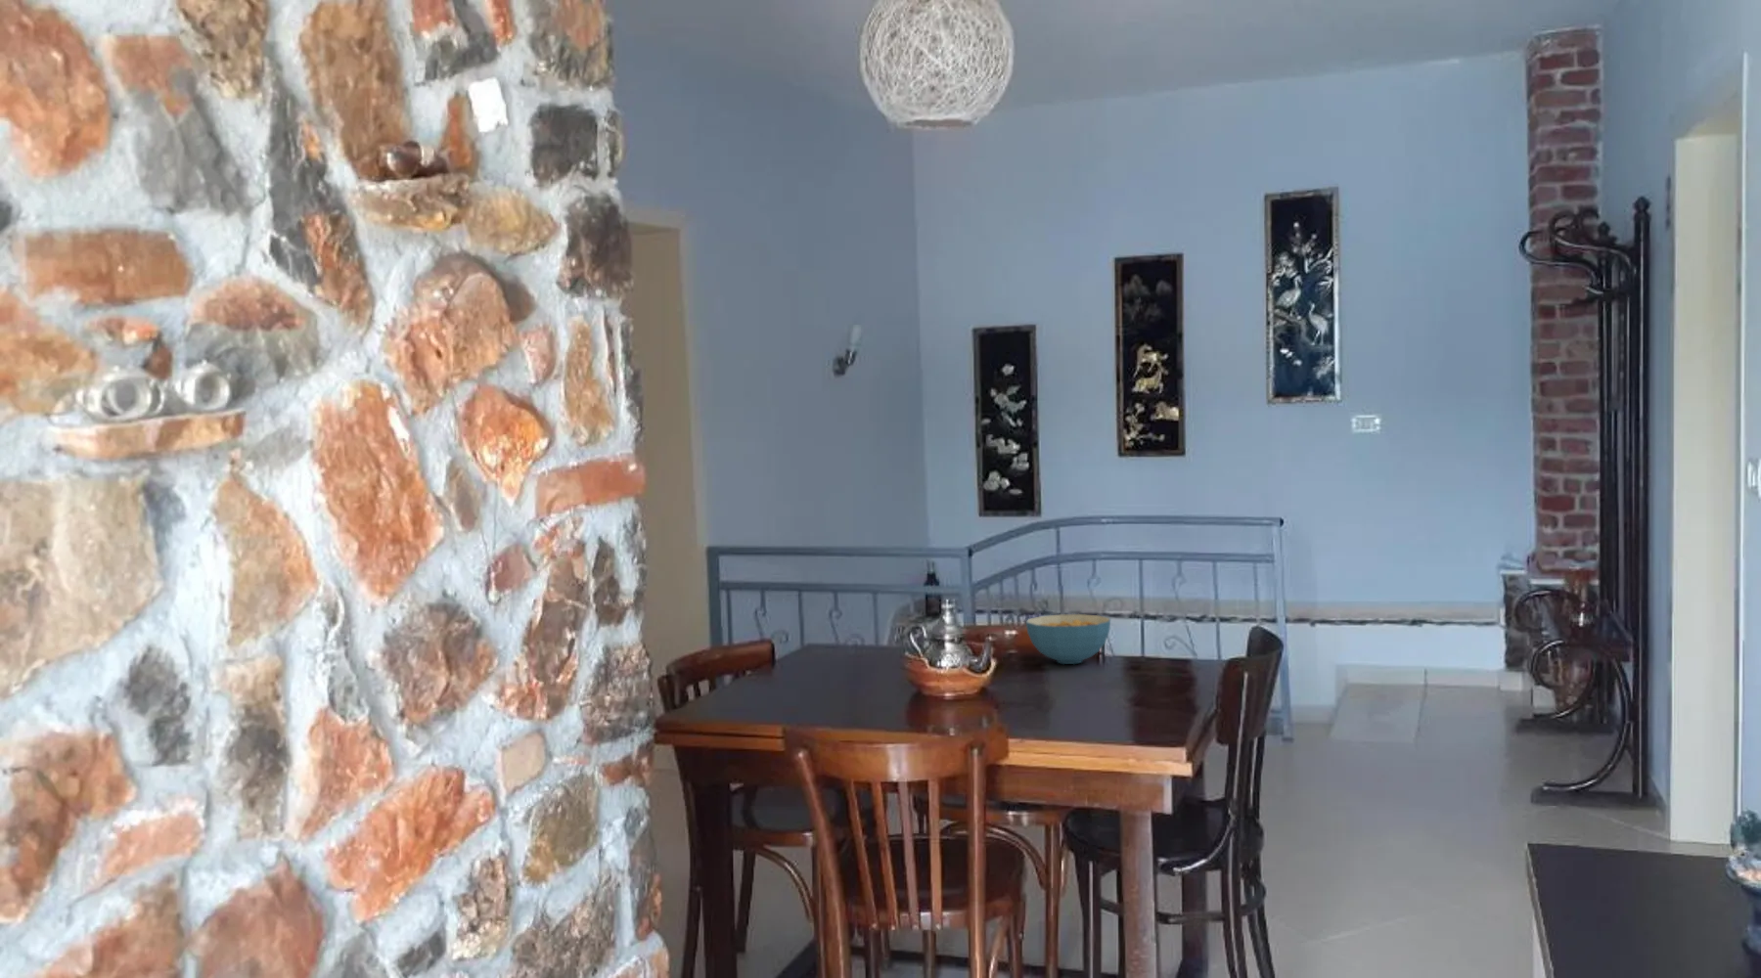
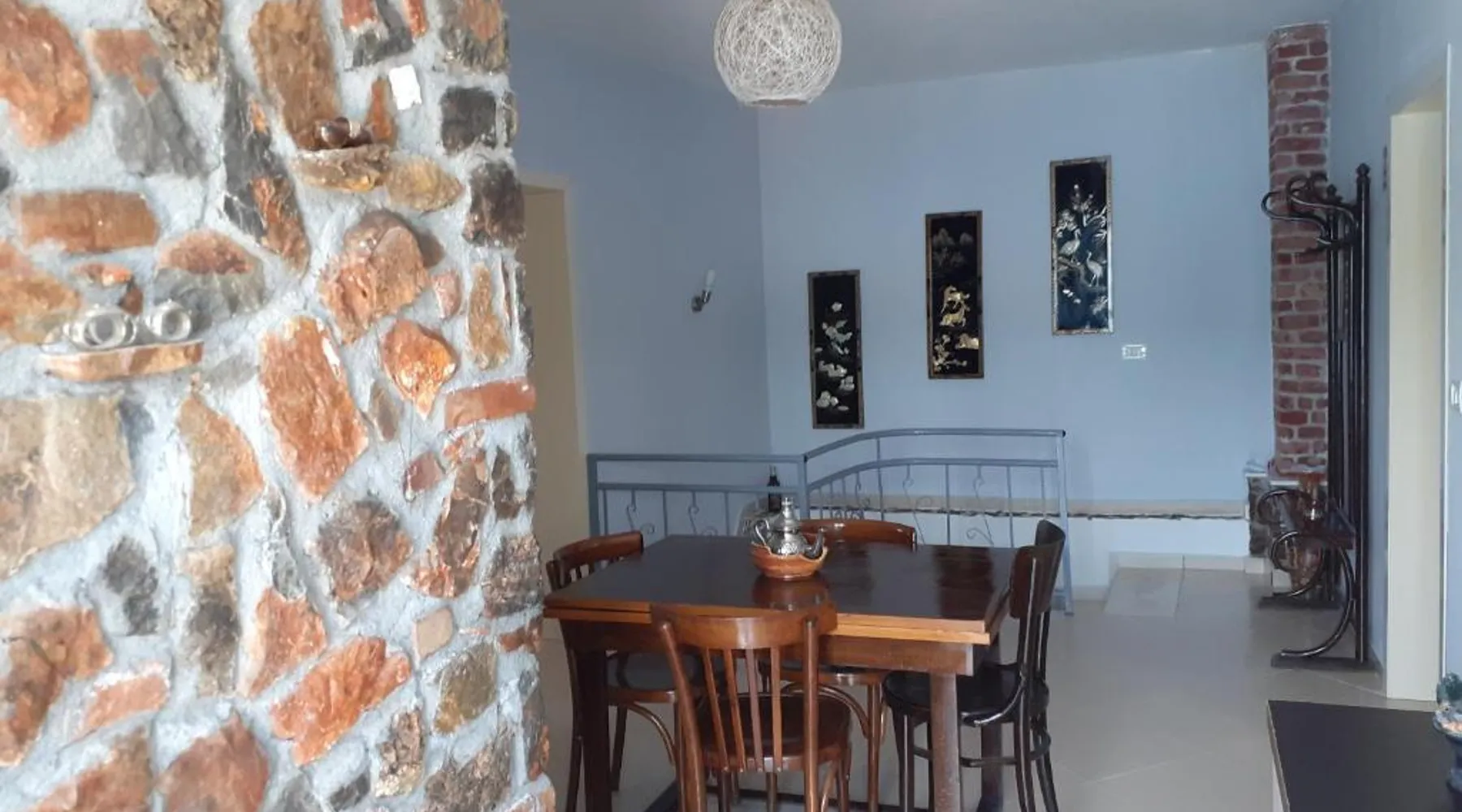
- cereal bowl (1068, 641)
